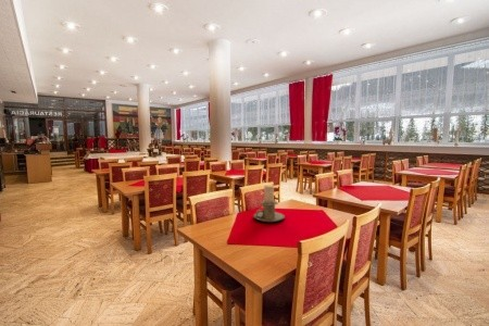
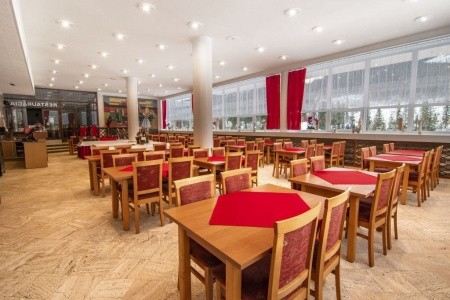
- candle holder (268, 201)
